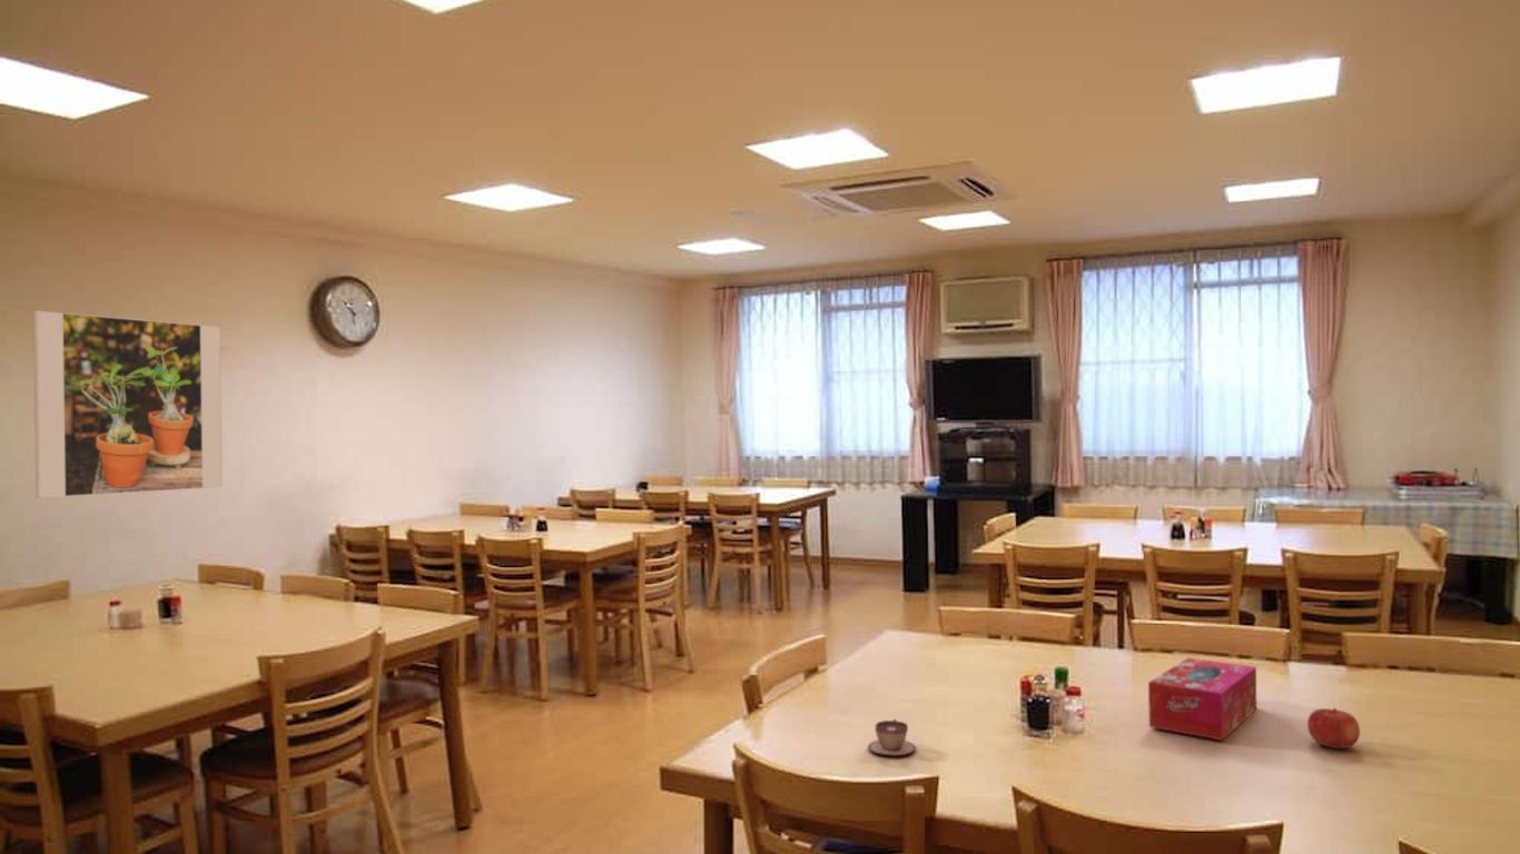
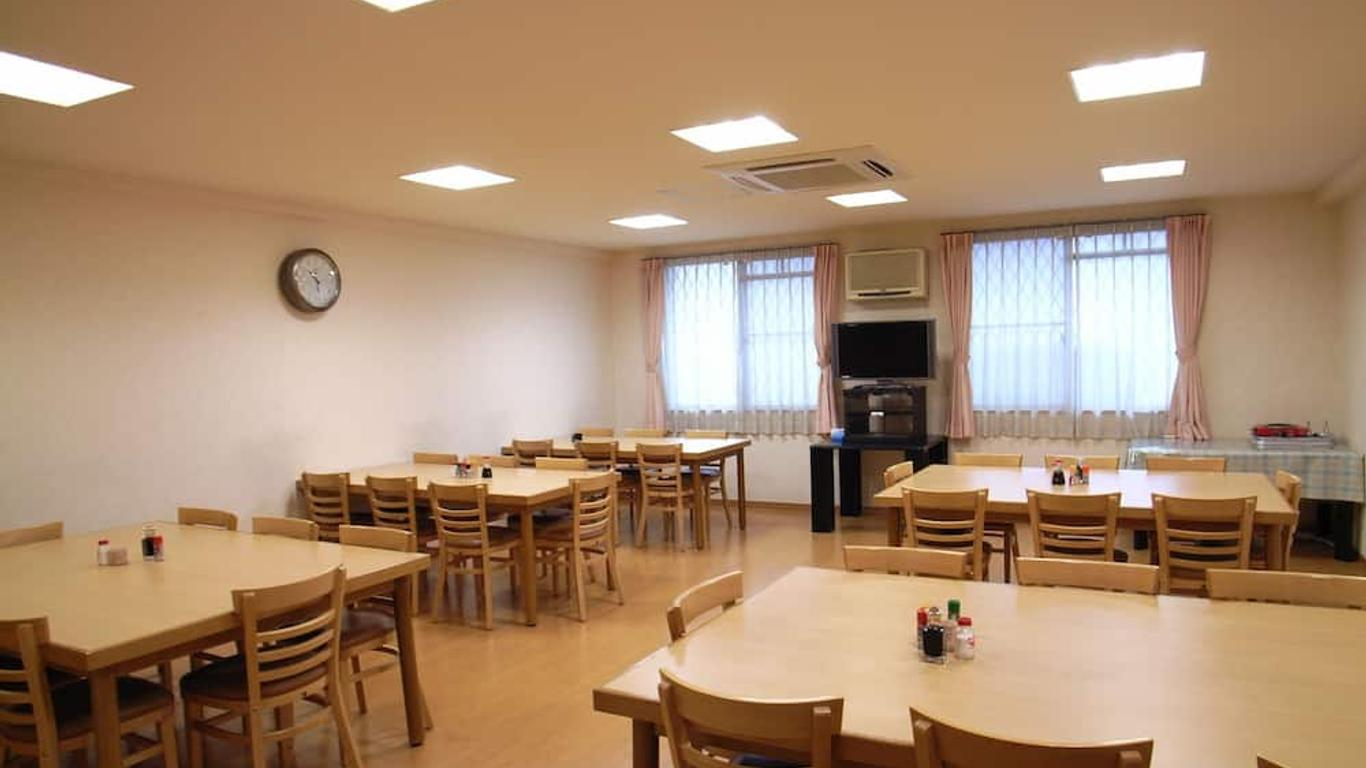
- tissue box (1204, 695)
- fruit (1333, 726)
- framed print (135, 405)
- teacup (891, 736)
